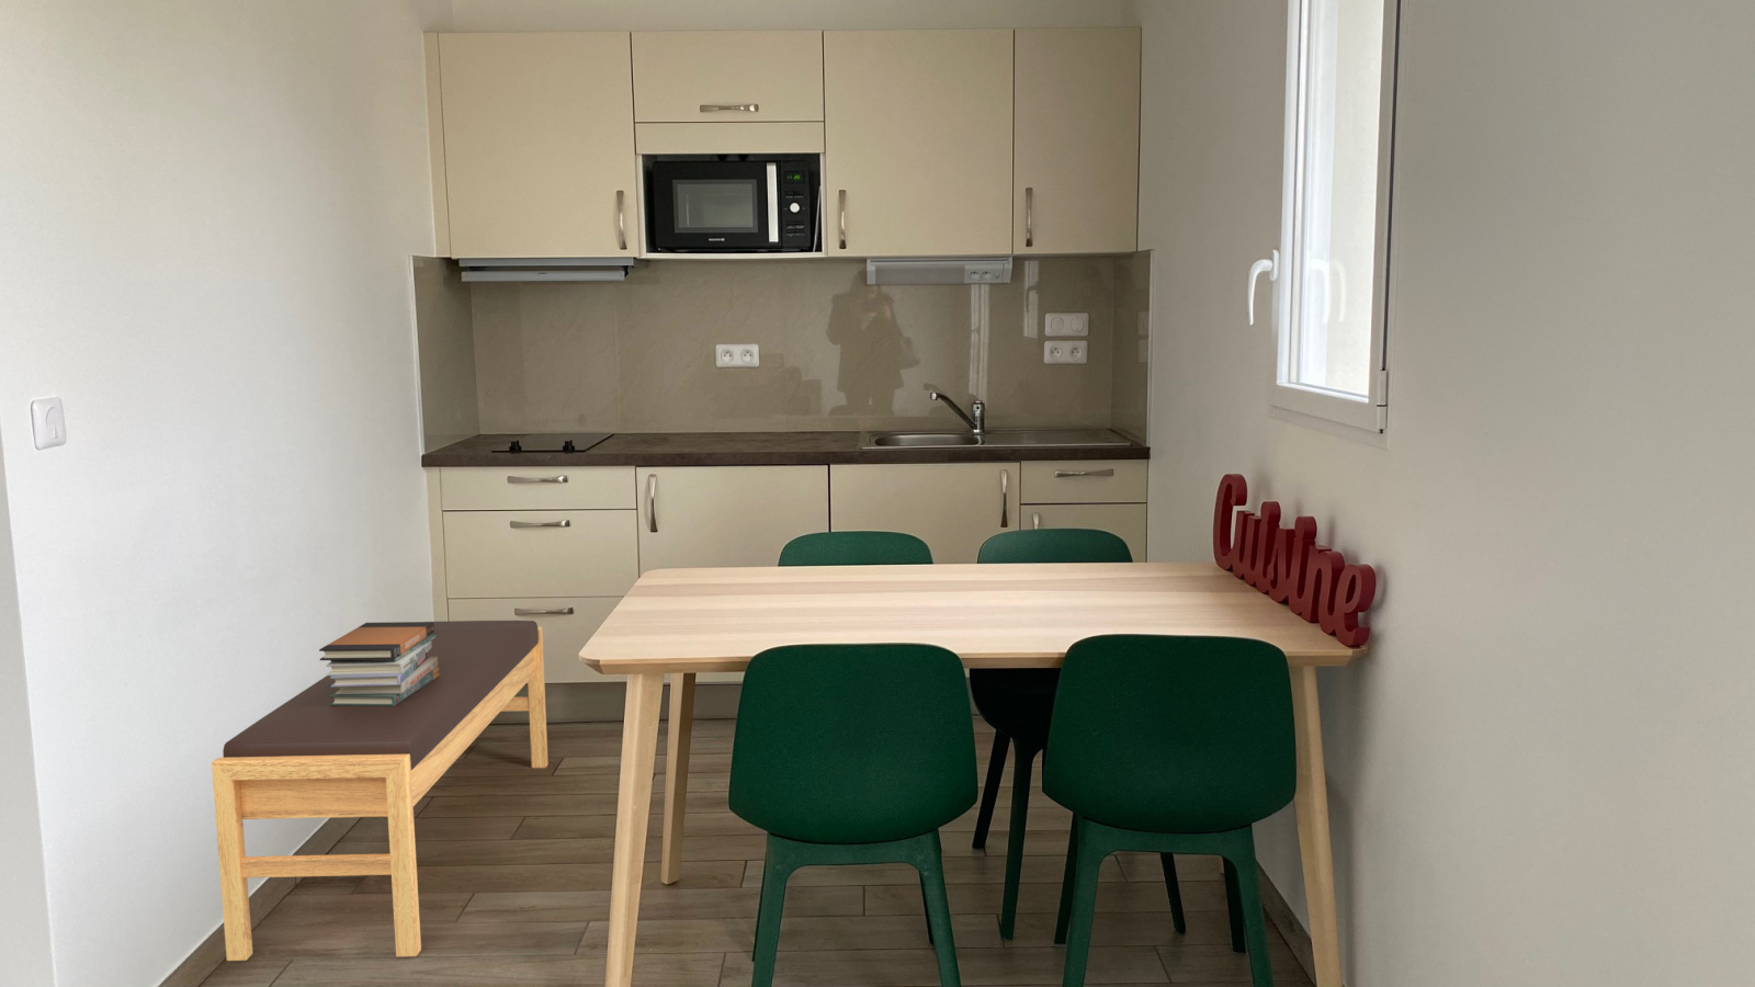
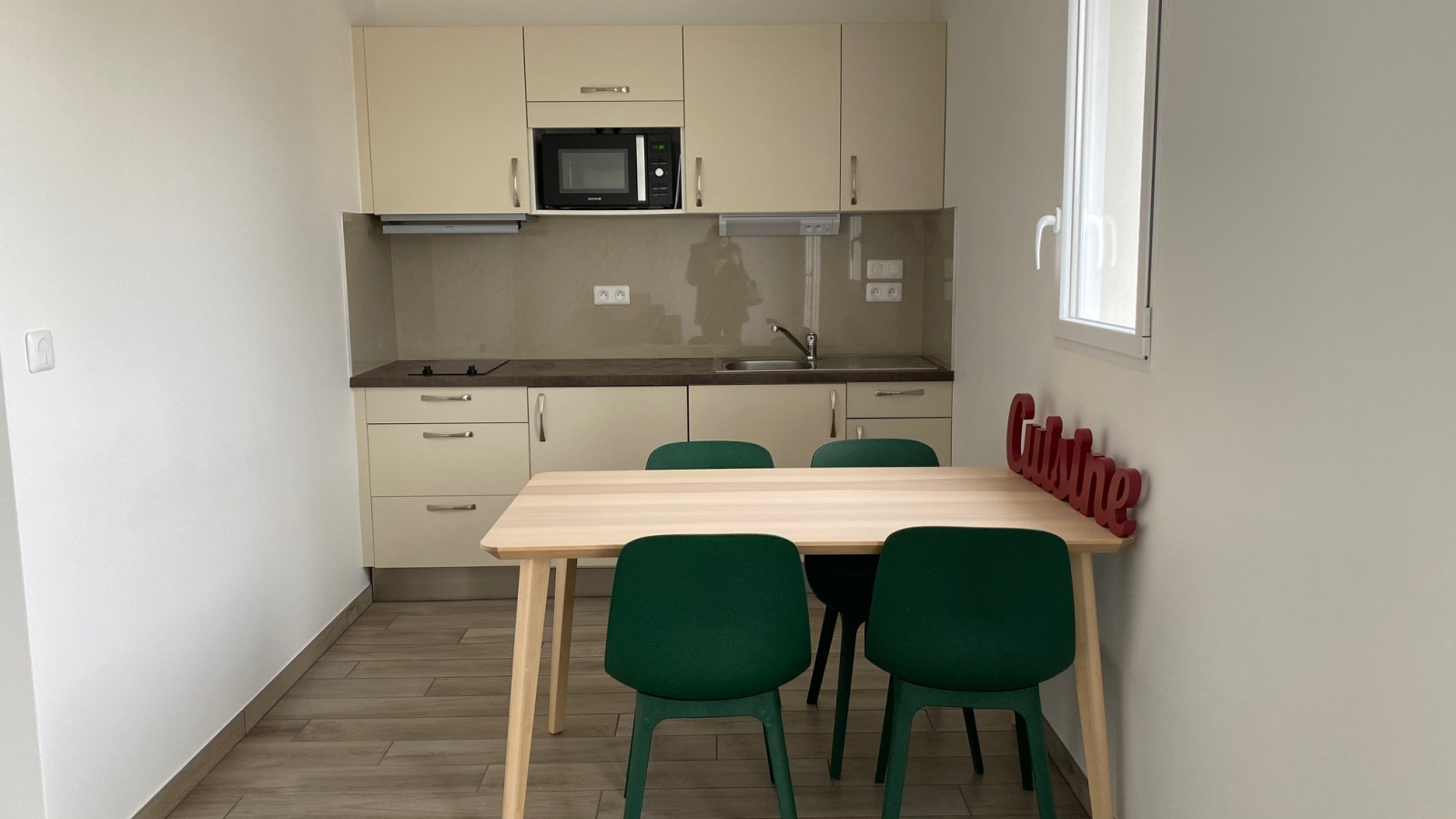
- bench (412, 757)
- book stack (382, 663)
